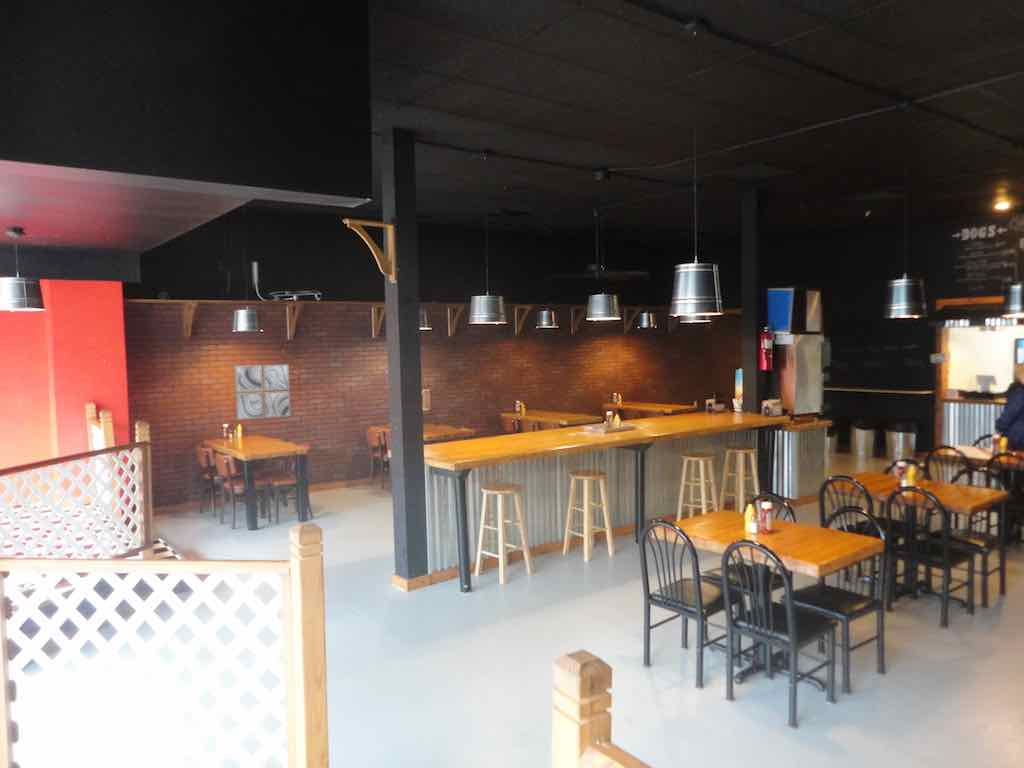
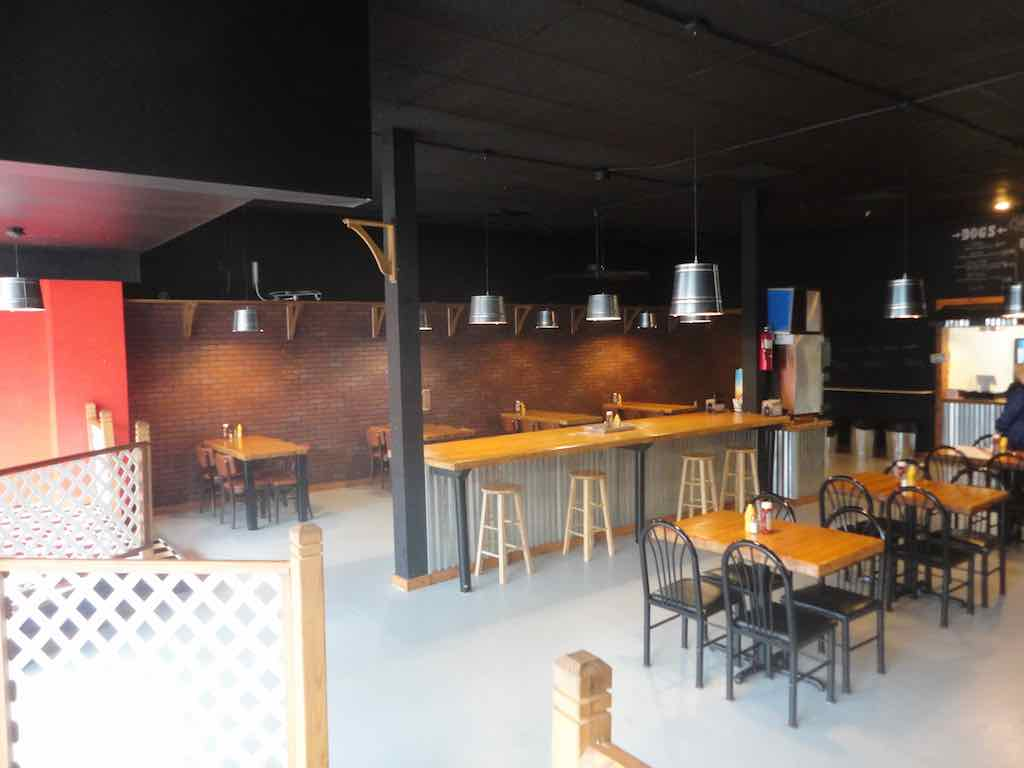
- wall art (262, 392)
